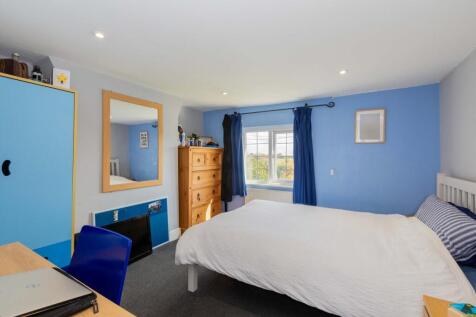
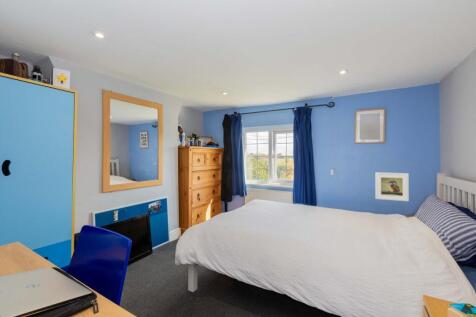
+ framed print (391, 186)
